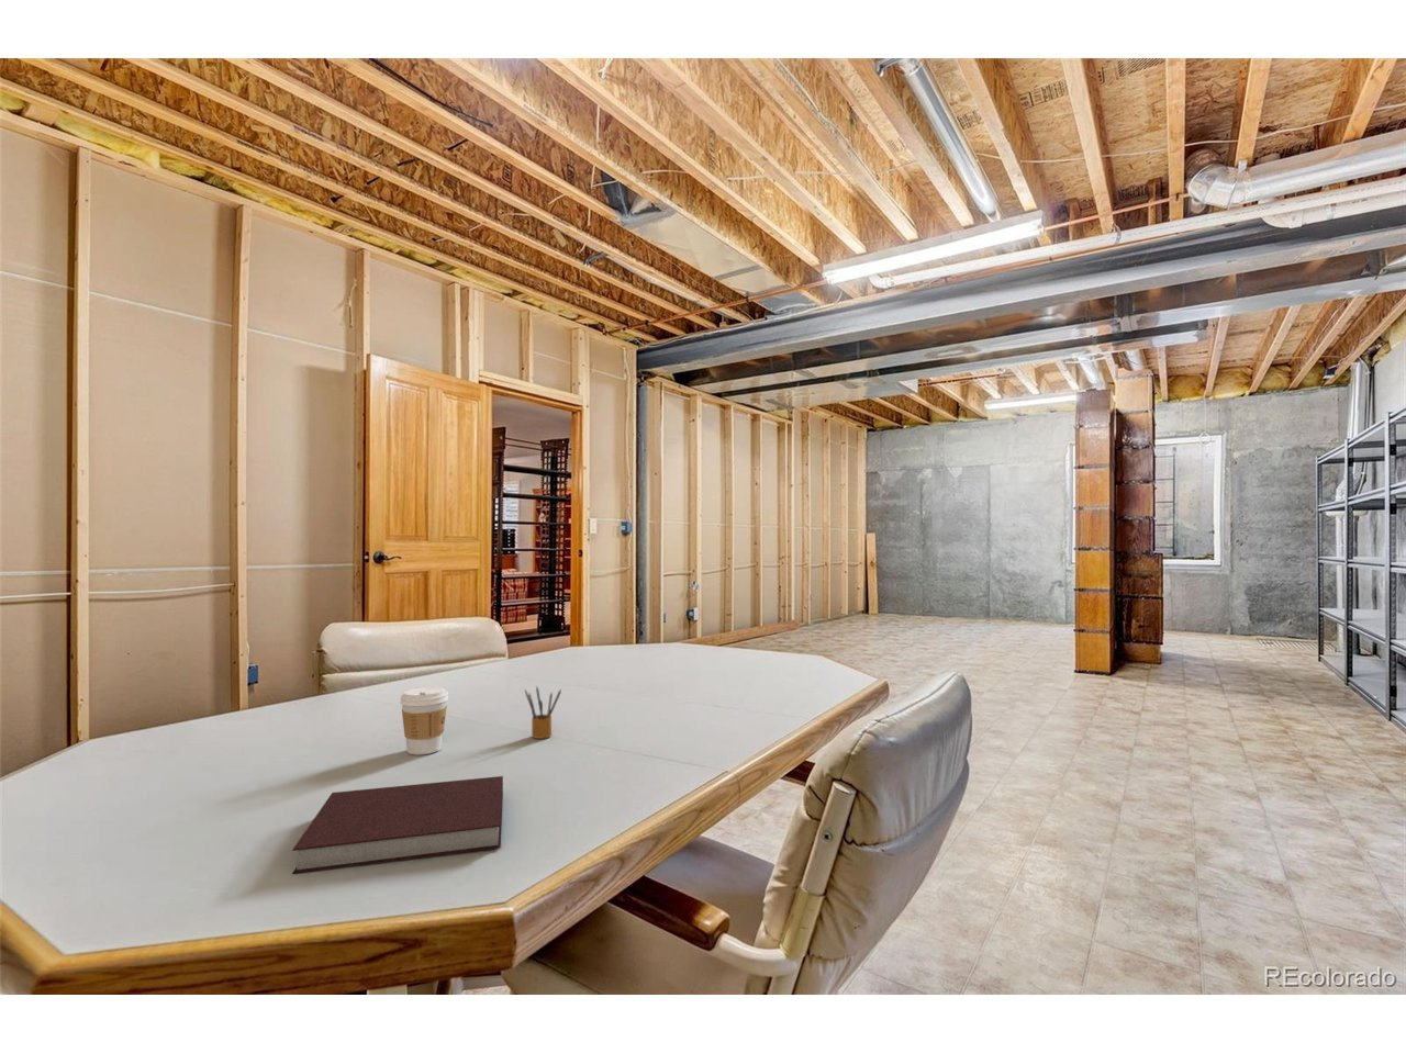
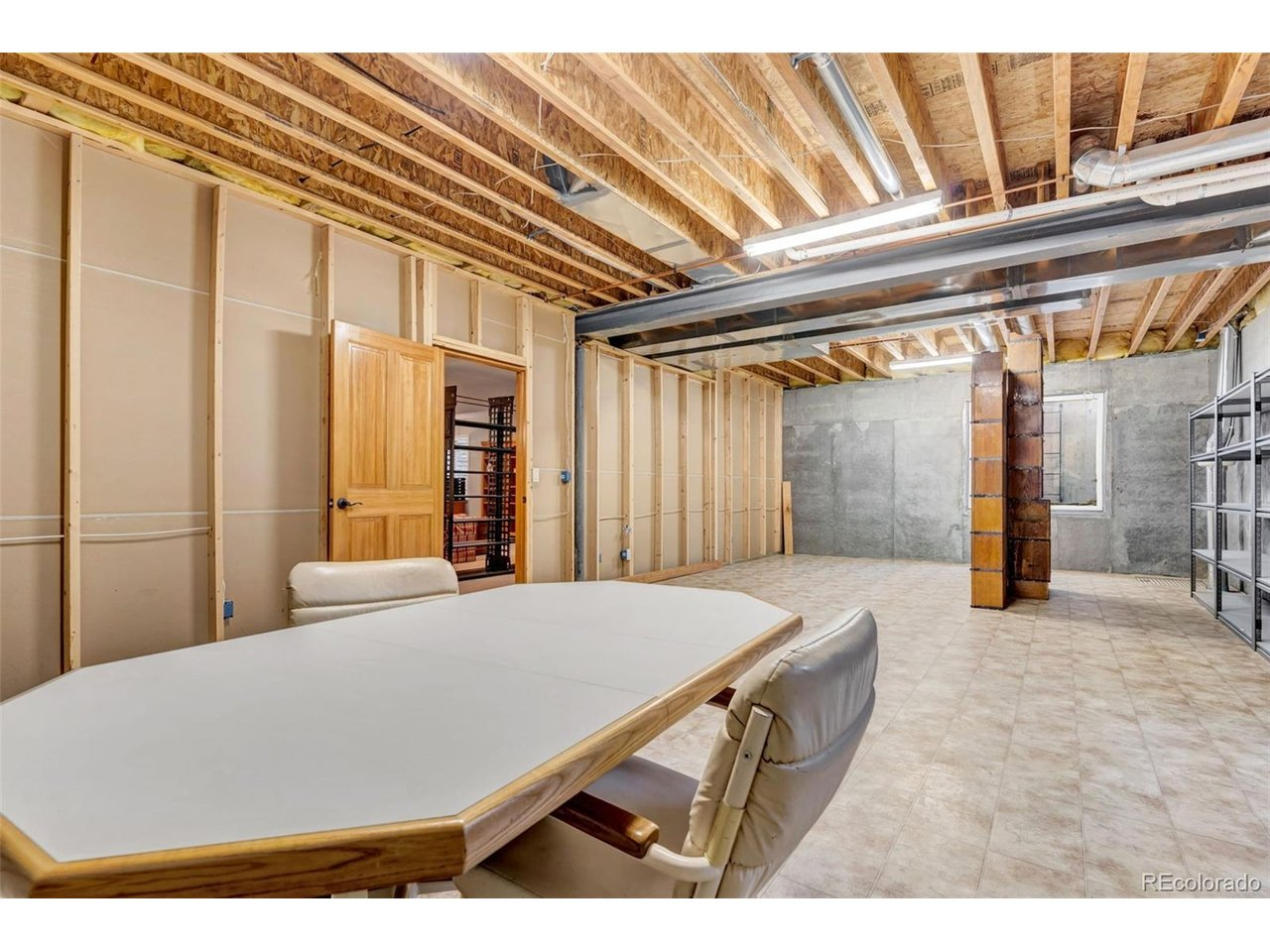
- pencil box (541, 712)
- notebook (411, 818)
- coffee cup (424, 720)
